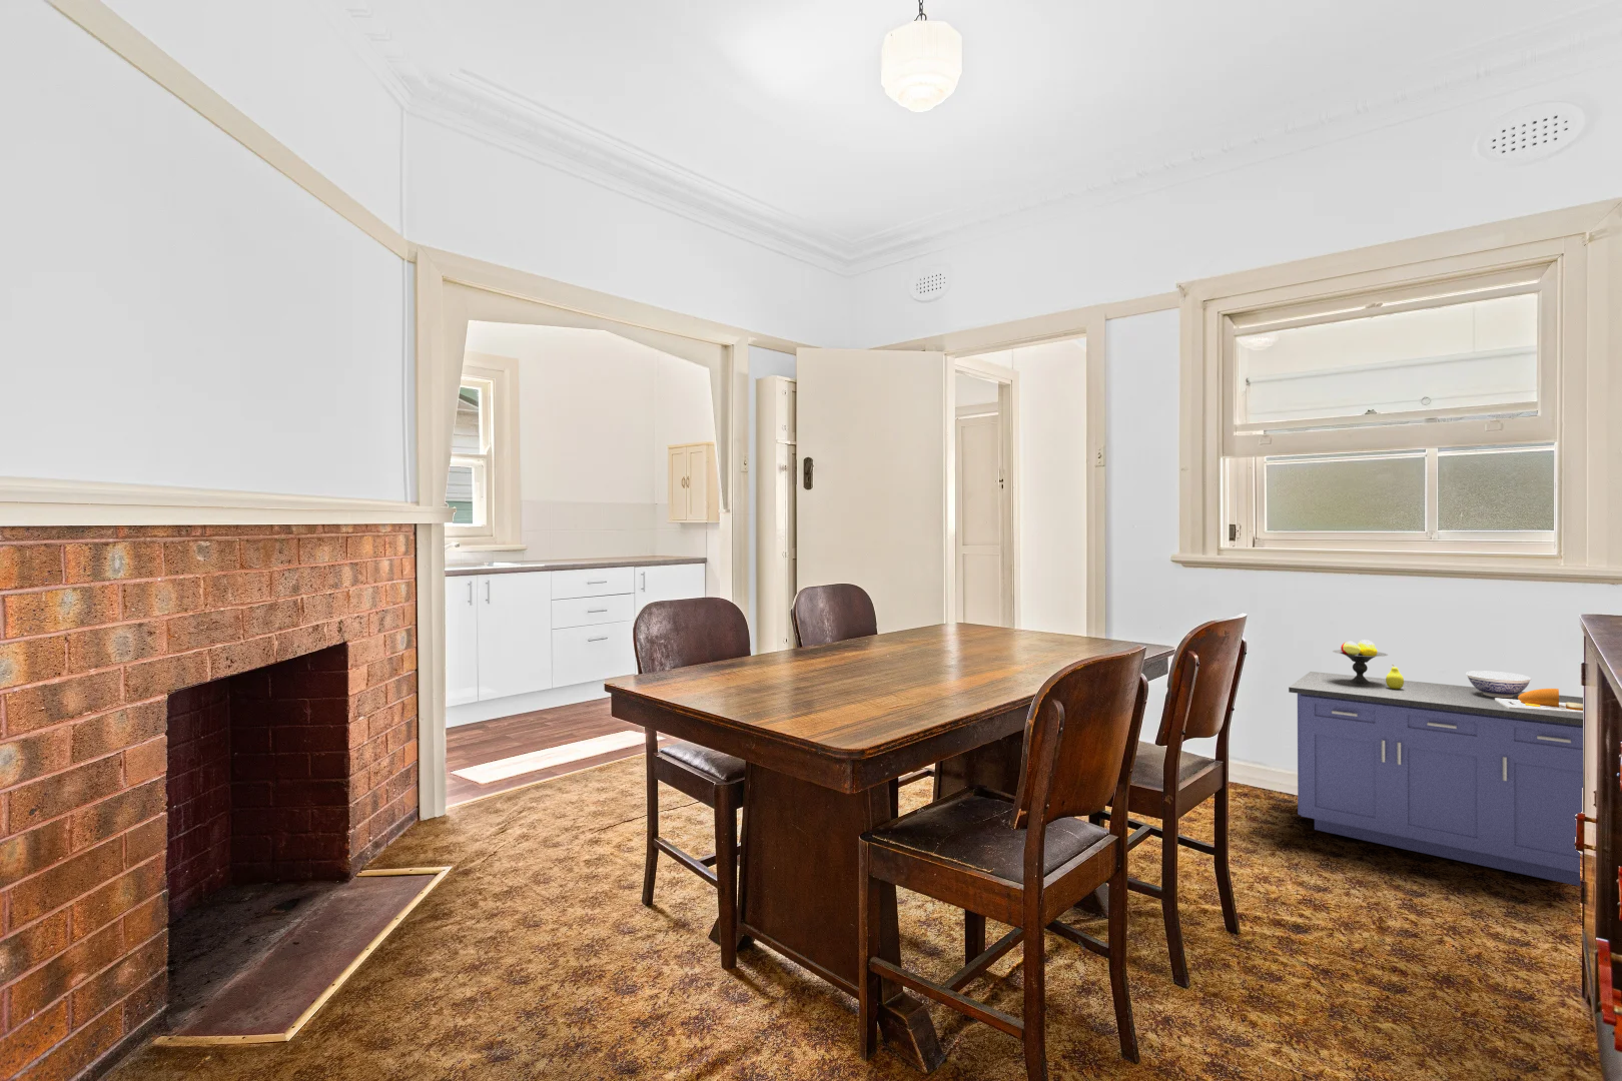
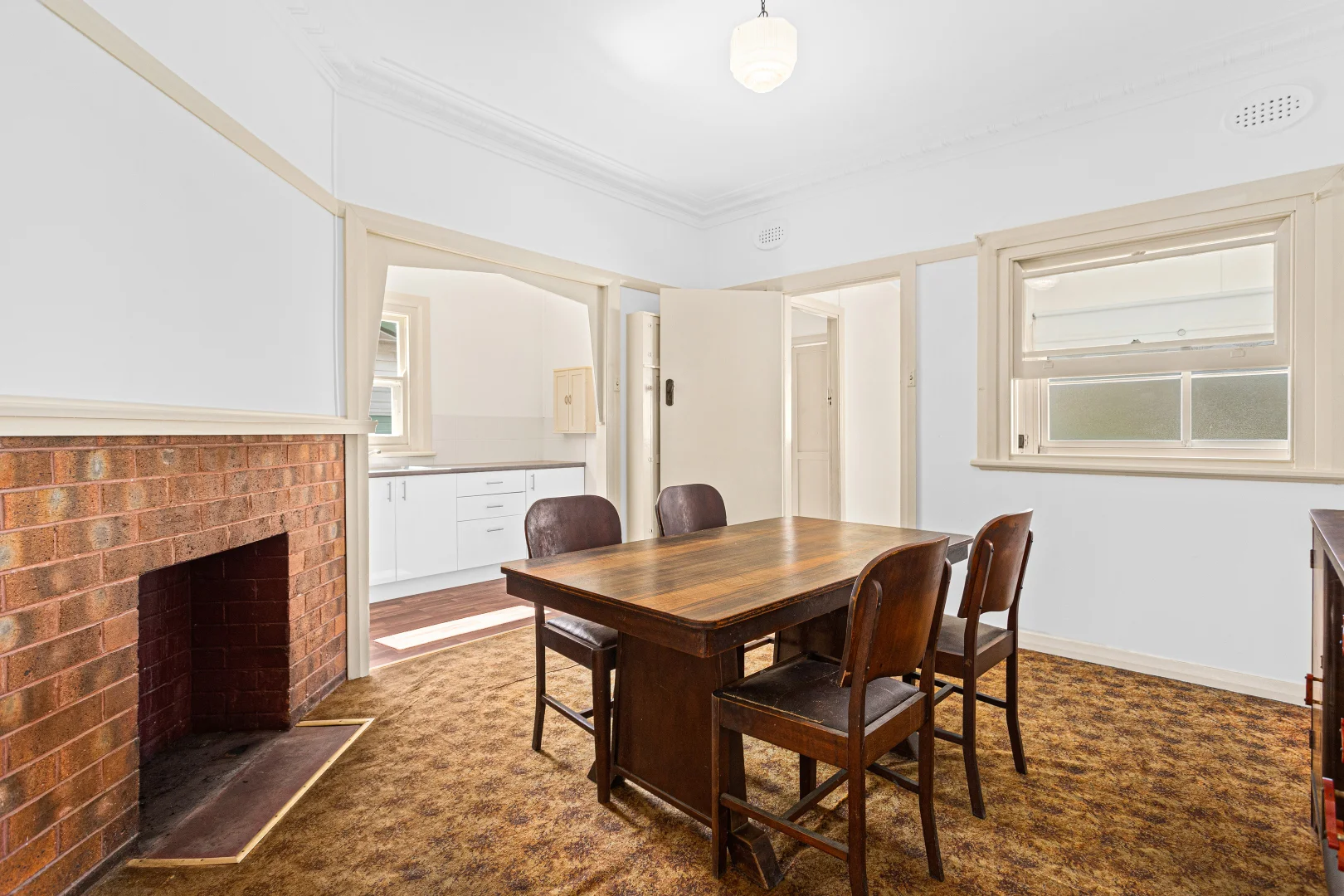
- storage cabinet (1445, 747)
